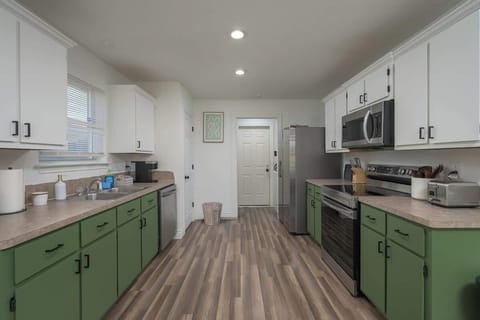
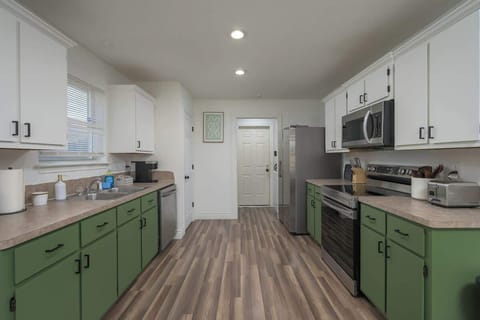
- waste bin (212, 213)
